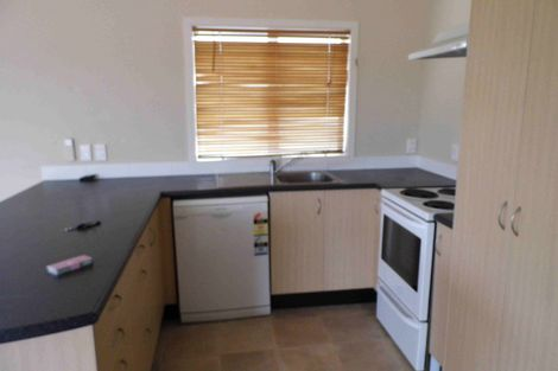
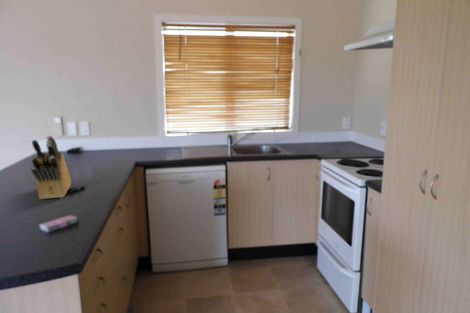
+ knife block (51, 164)
